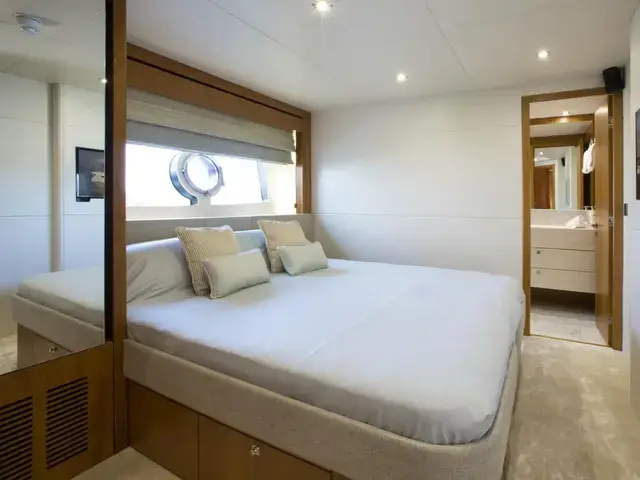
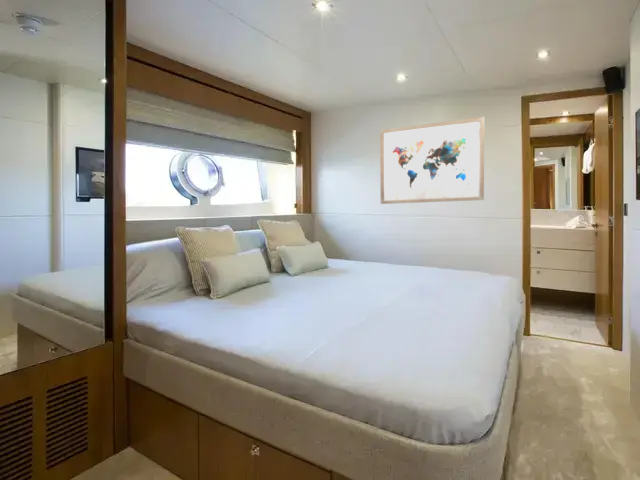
+ wall art (429, 163)
